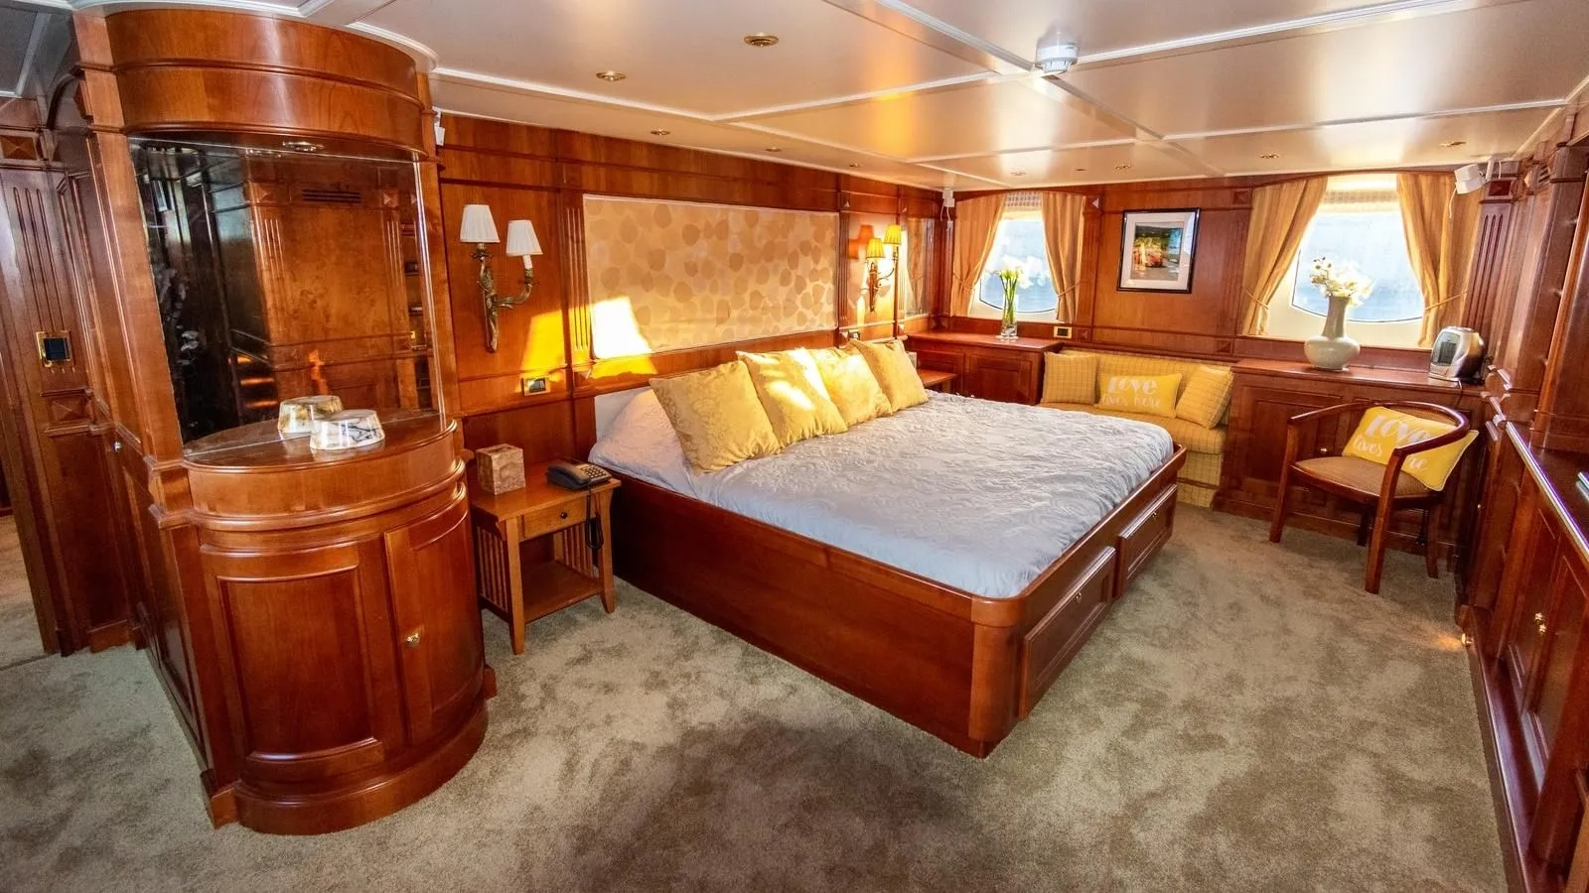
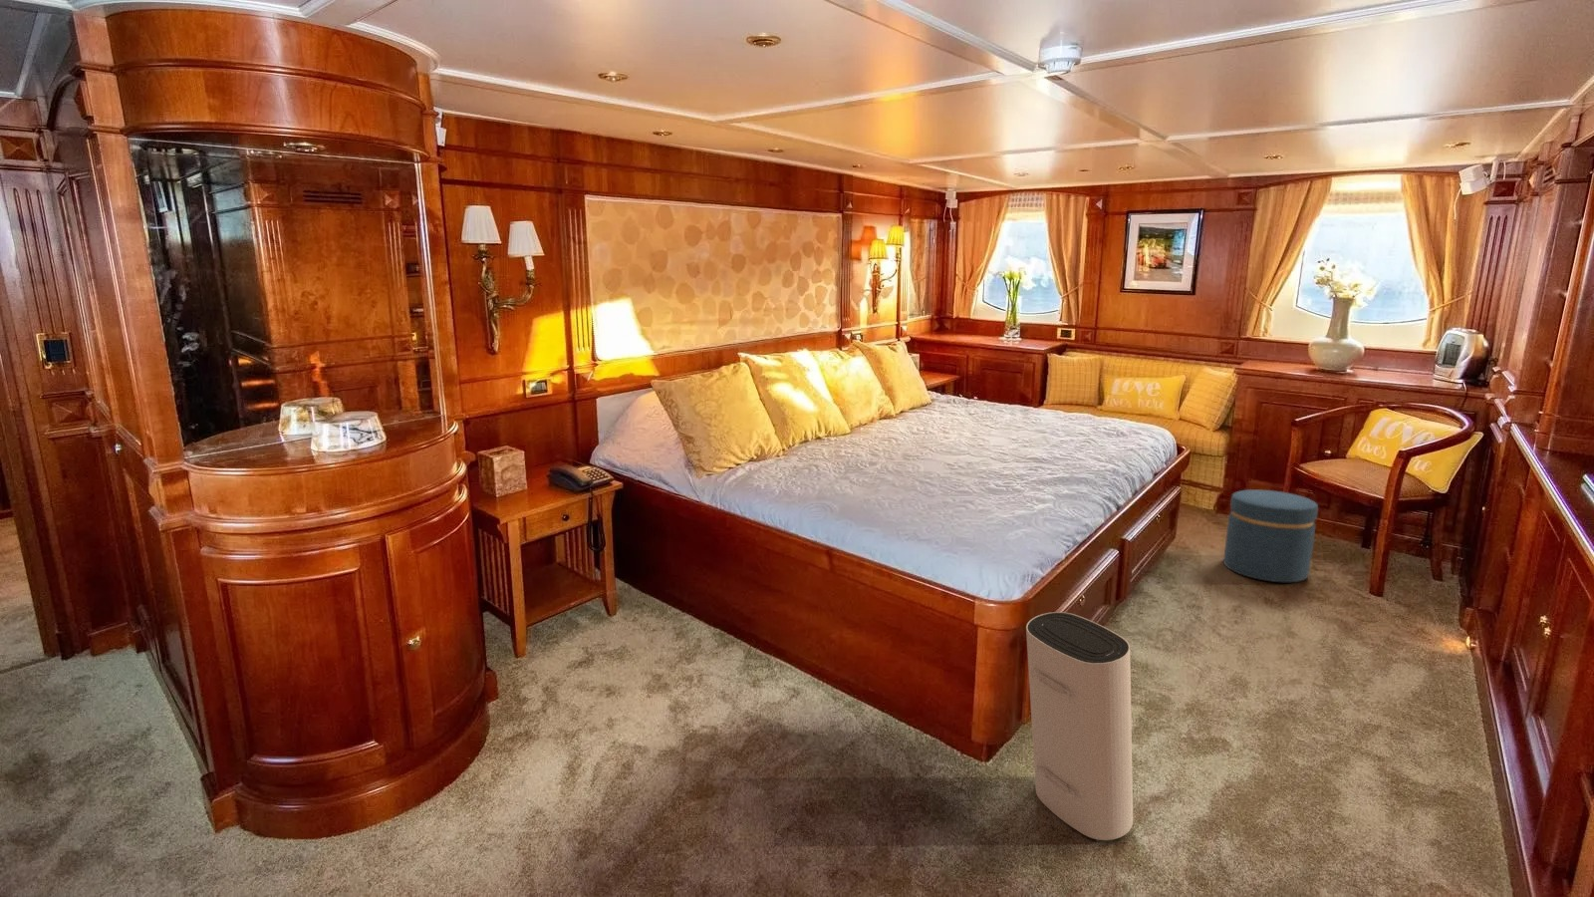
+ air purifier (1079, 723)
+ ottoman (1269, 533)
